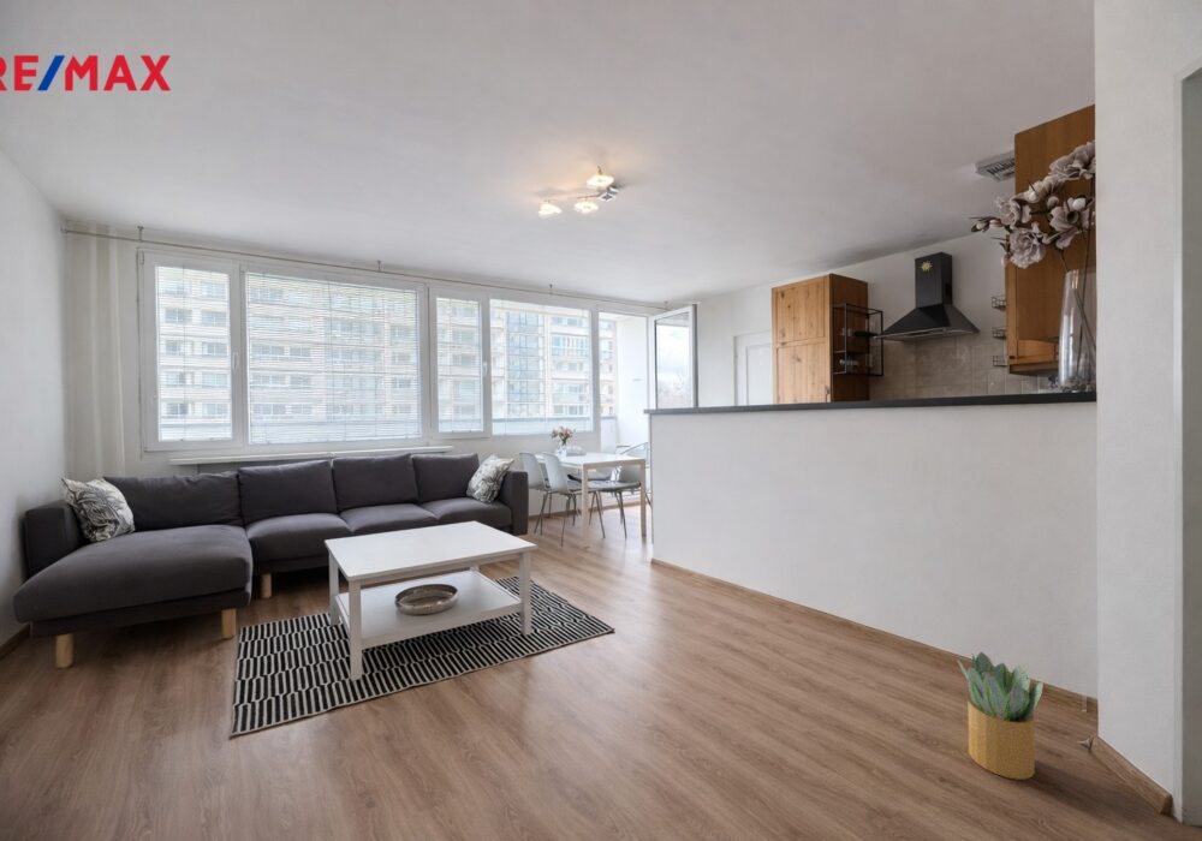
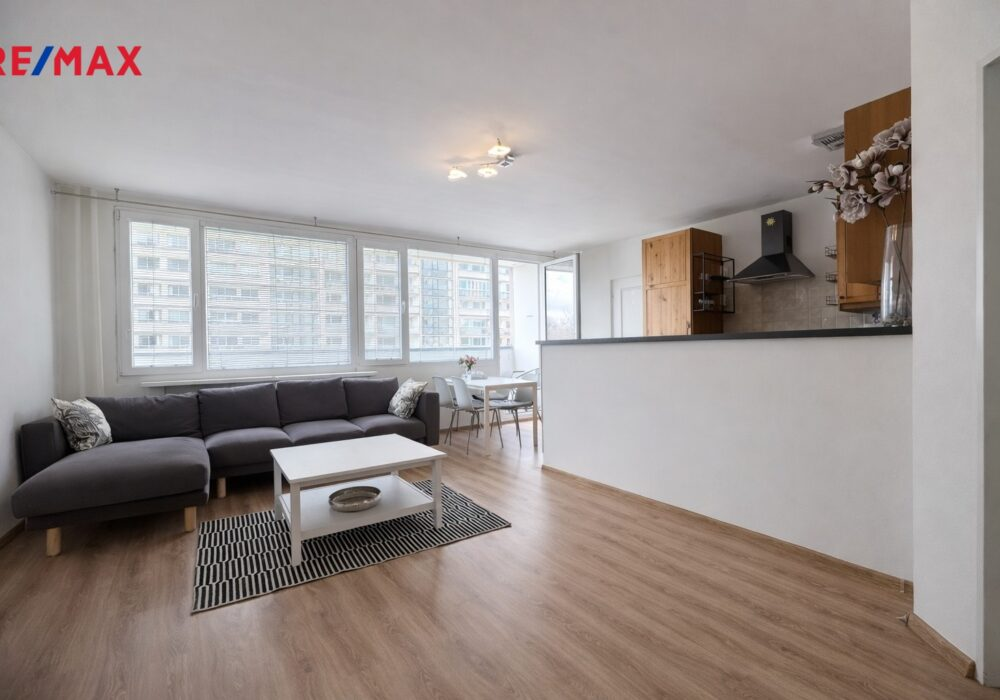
- potted plant (1001, 715)
